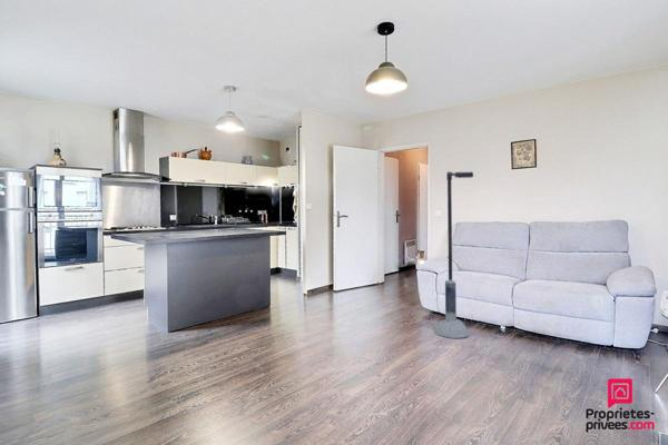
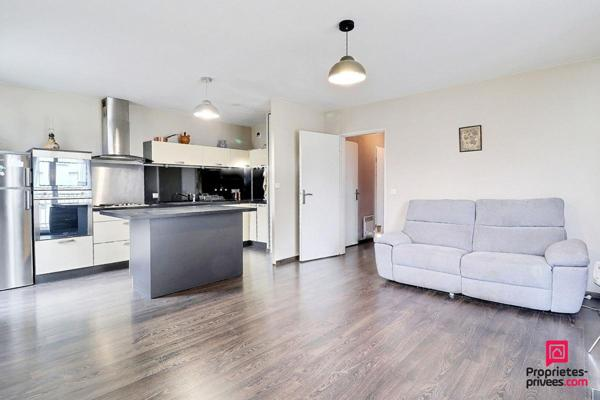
- floor lamp (451, 251)
